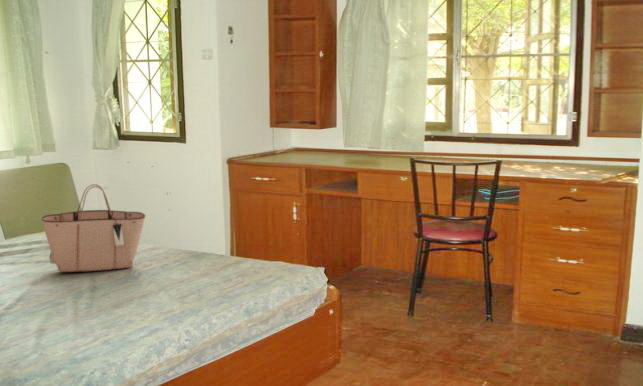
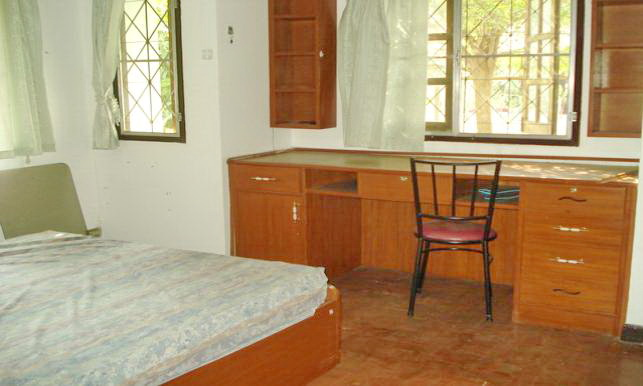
- tote bag (95, 227)
